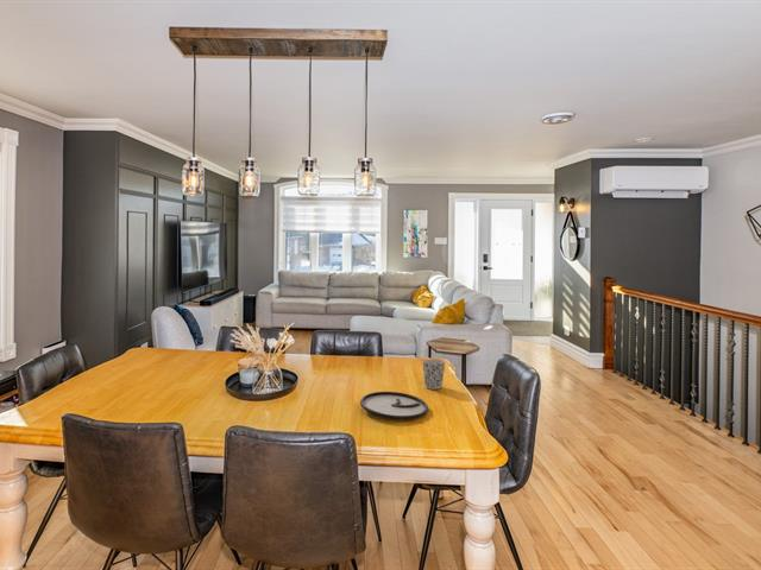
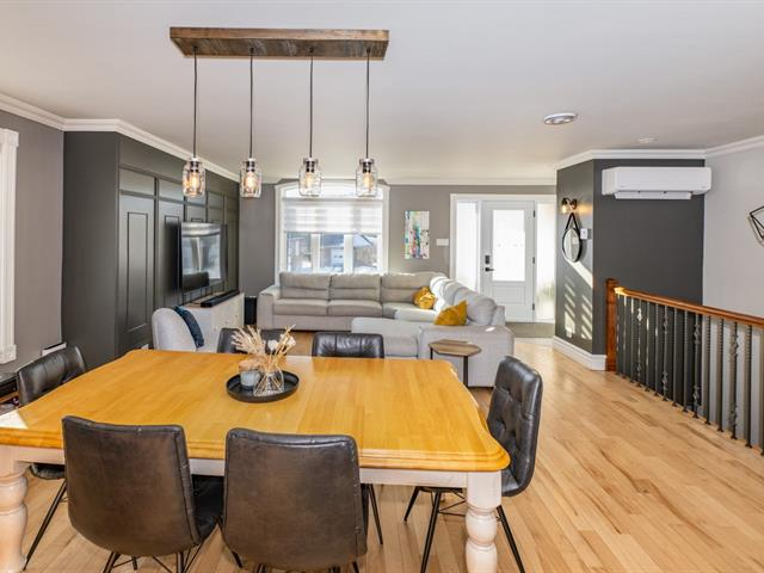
- cup (433, 374)
- plate (394, 404)
